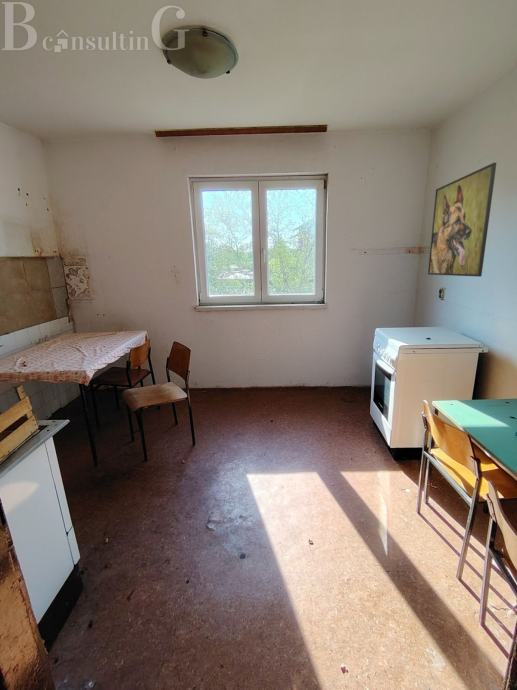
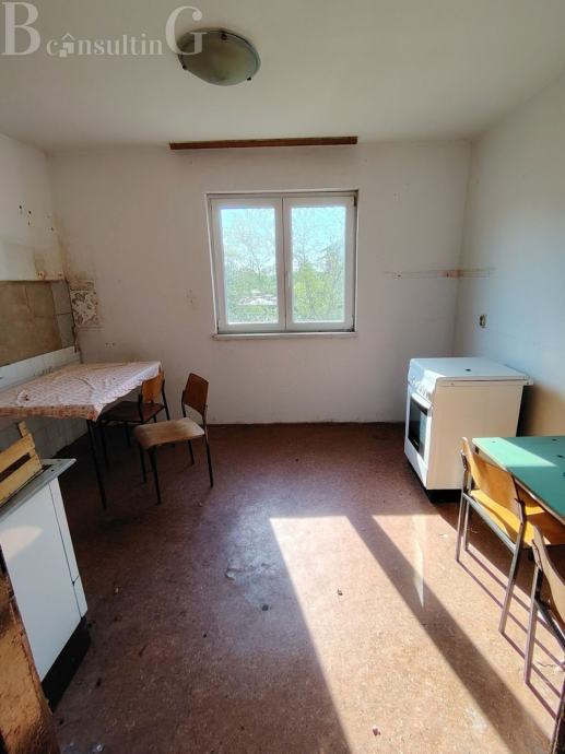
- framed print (456, 228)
